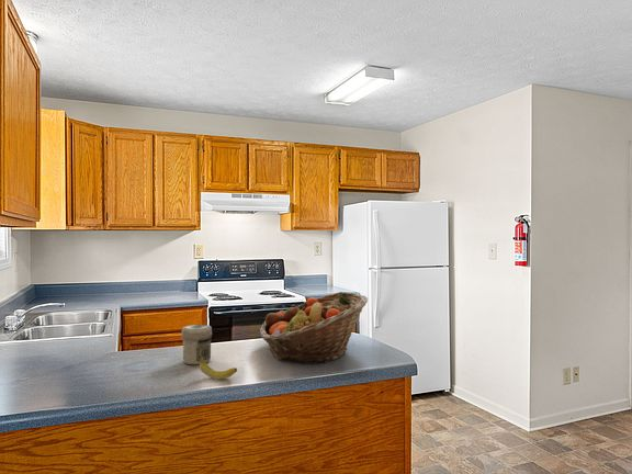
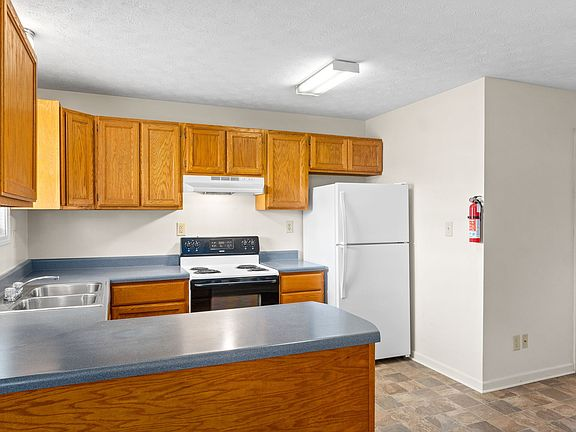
- fruit basket (313, 324)
- fruit (217, 371)
- jar (196, 343)
